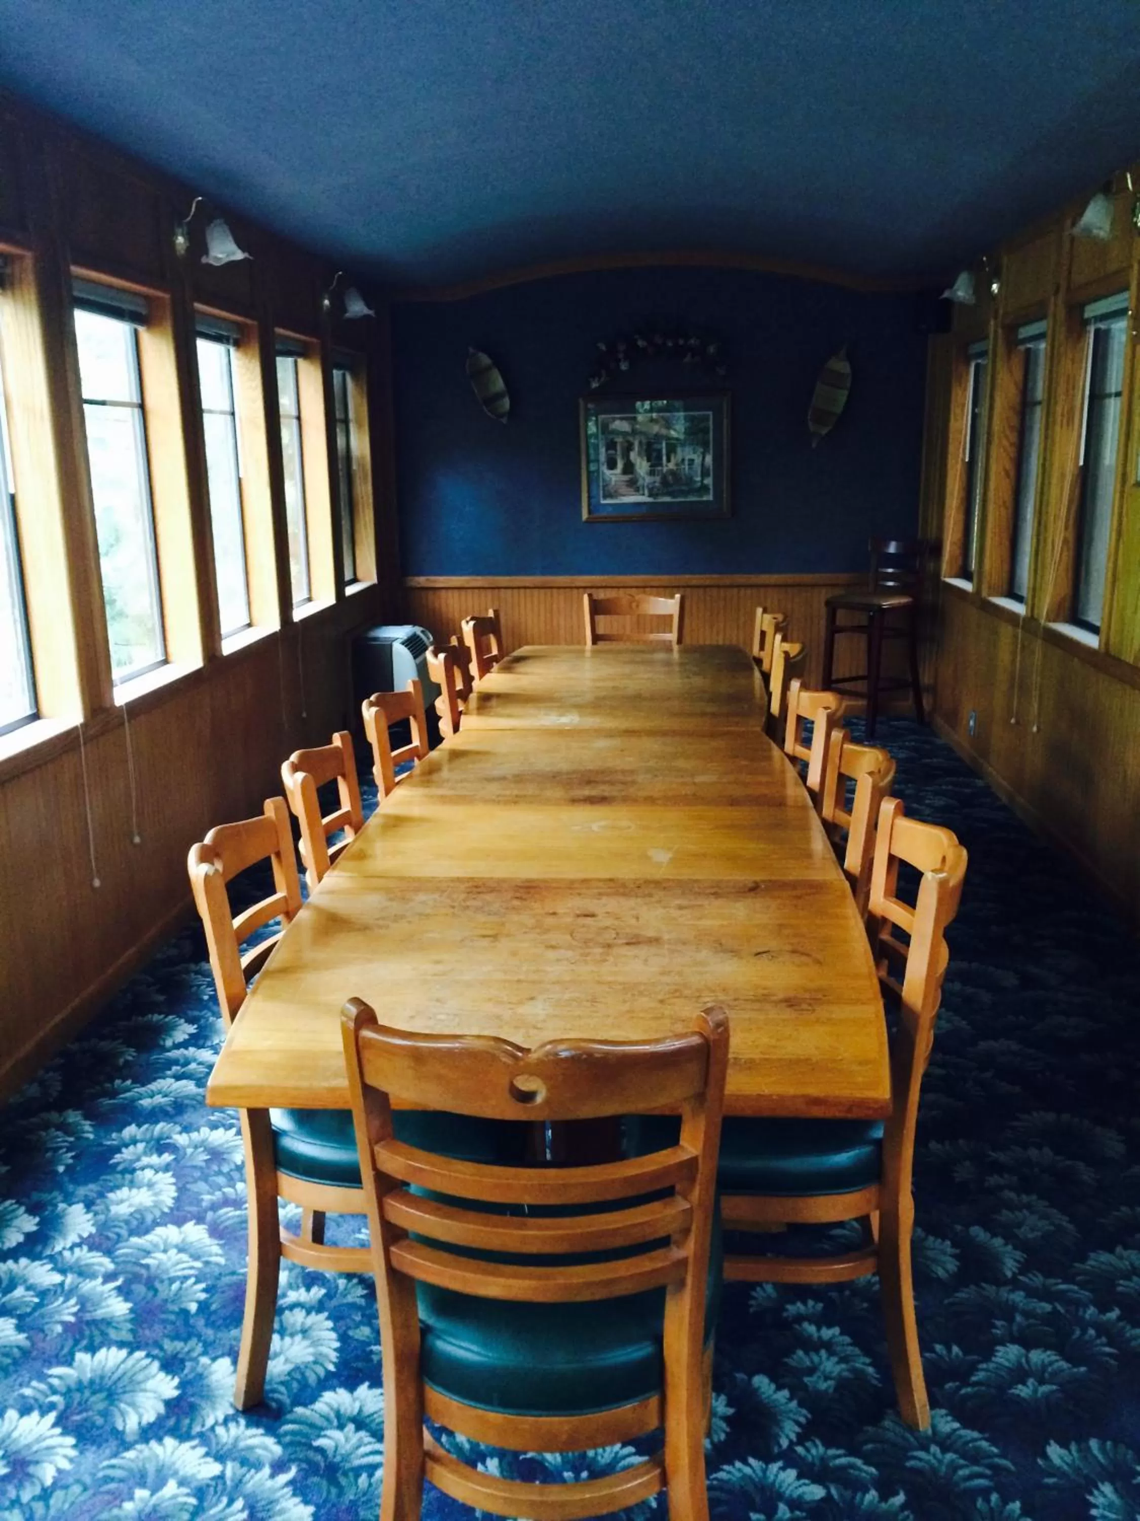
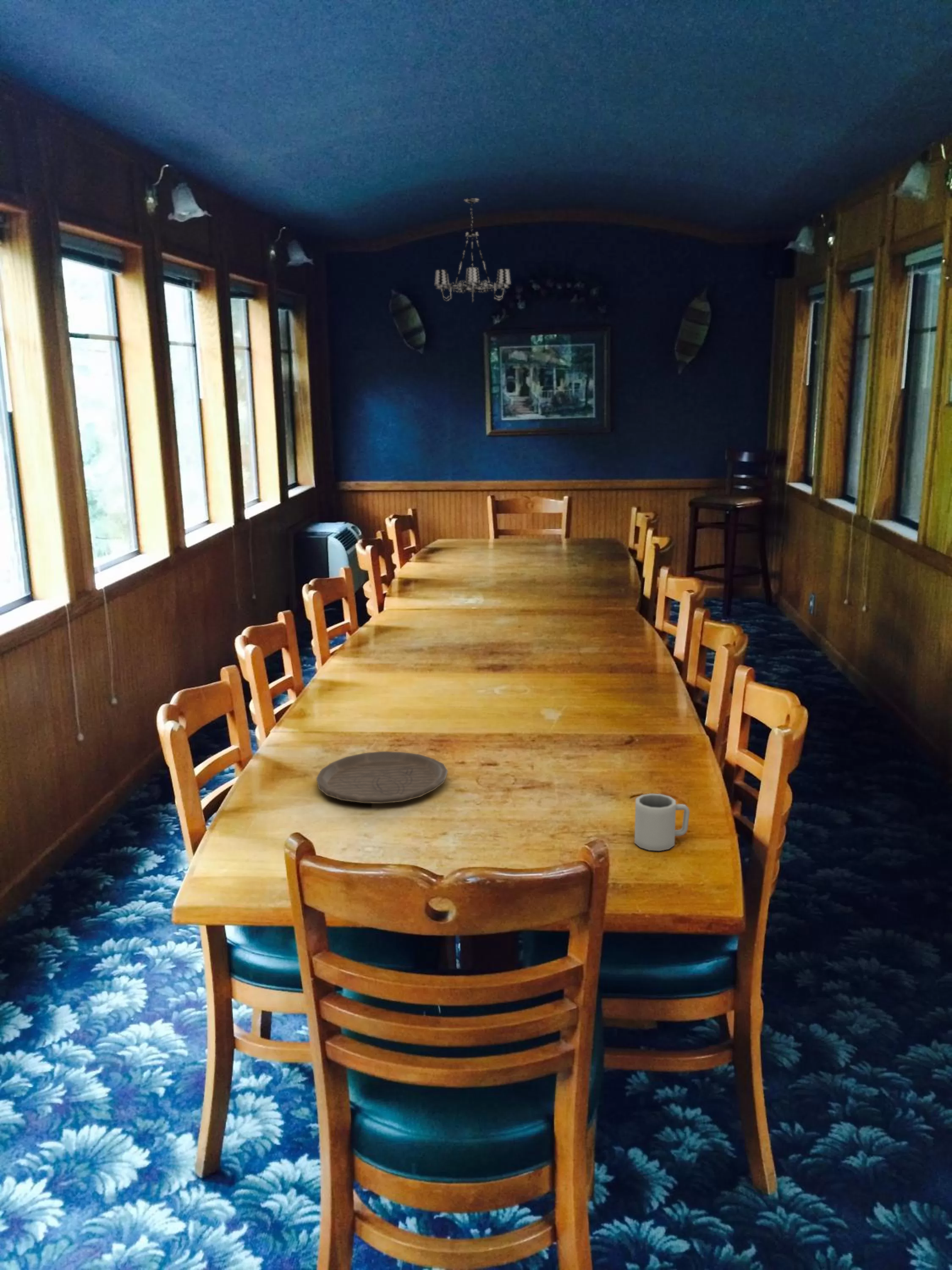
+ chandelier (472, 250)
+ plate (382, 778)
+ cup (662, 821)
